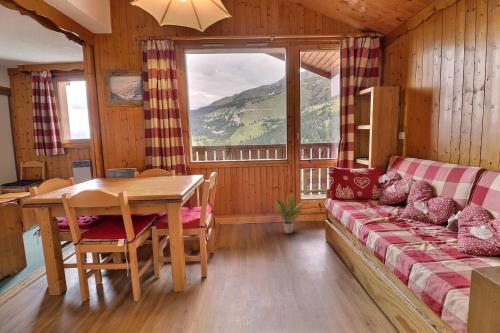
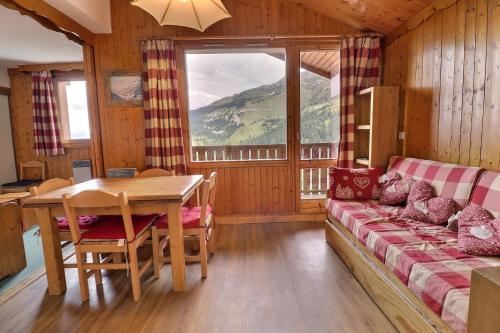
- potted plant (287, 213)
